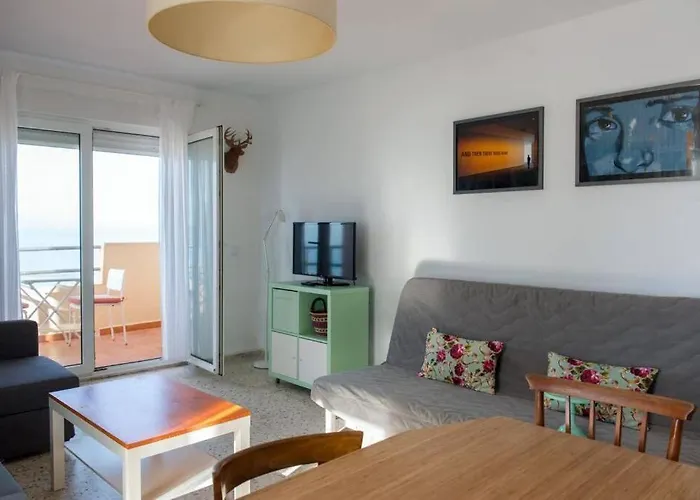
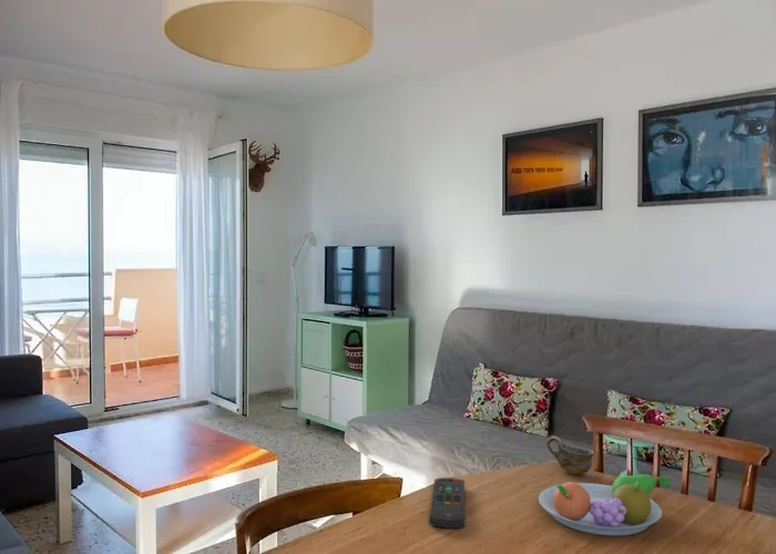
+ remote control (448, 500)
+ fruit bowl (603, 492)
+ cup (572, 454)
